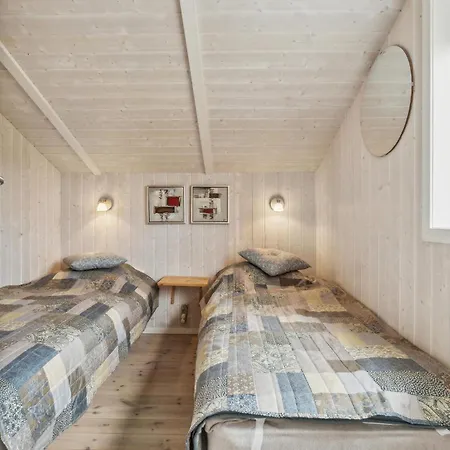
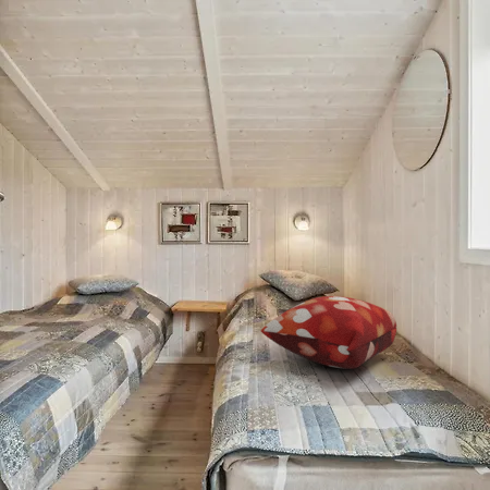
+ decorative pillow (331, 328)
